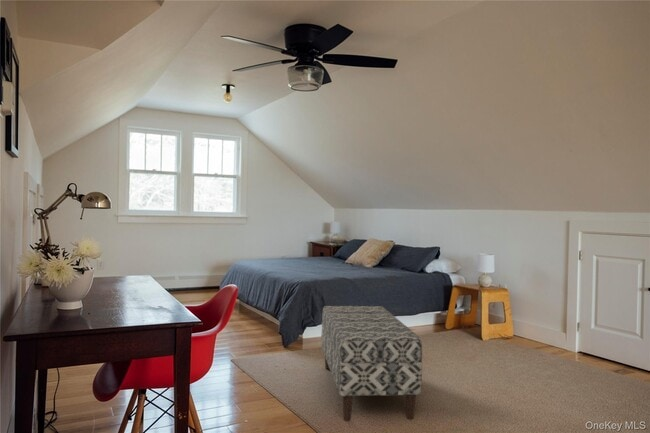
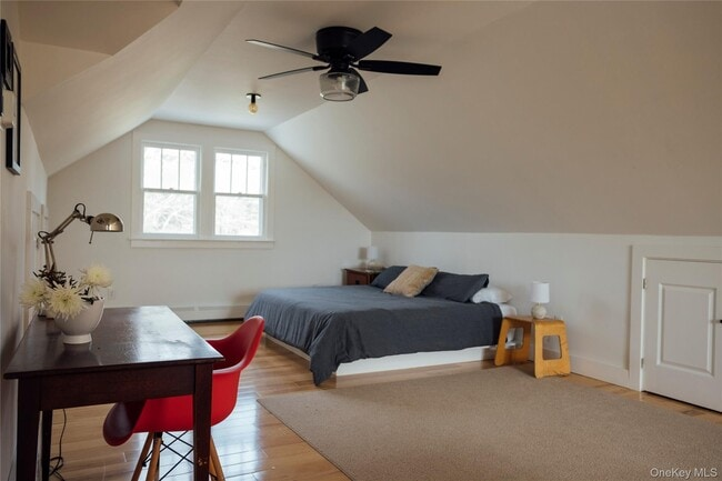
- bench (364, 354)
